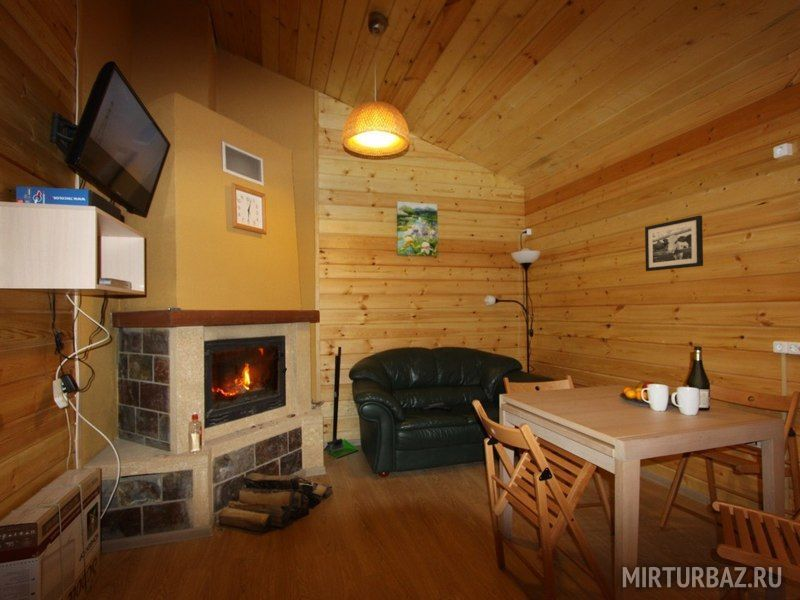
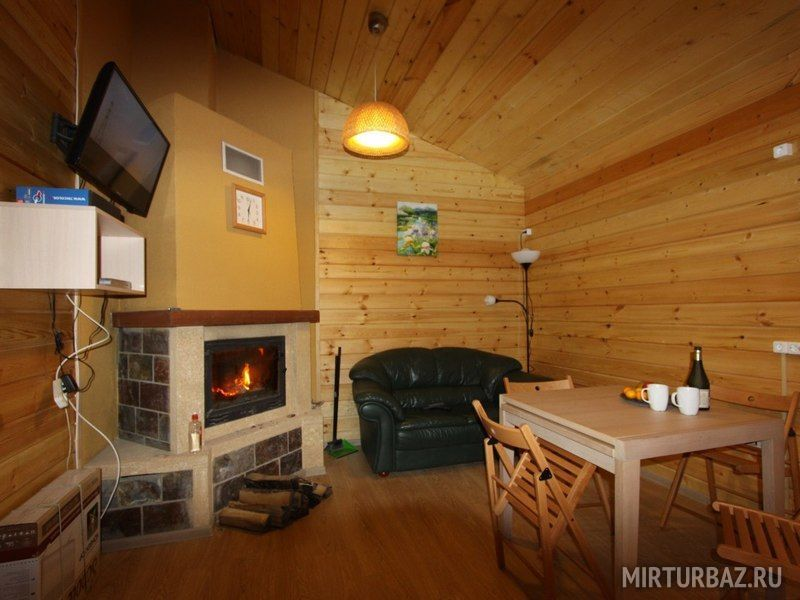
- picture frame (672, 245)
